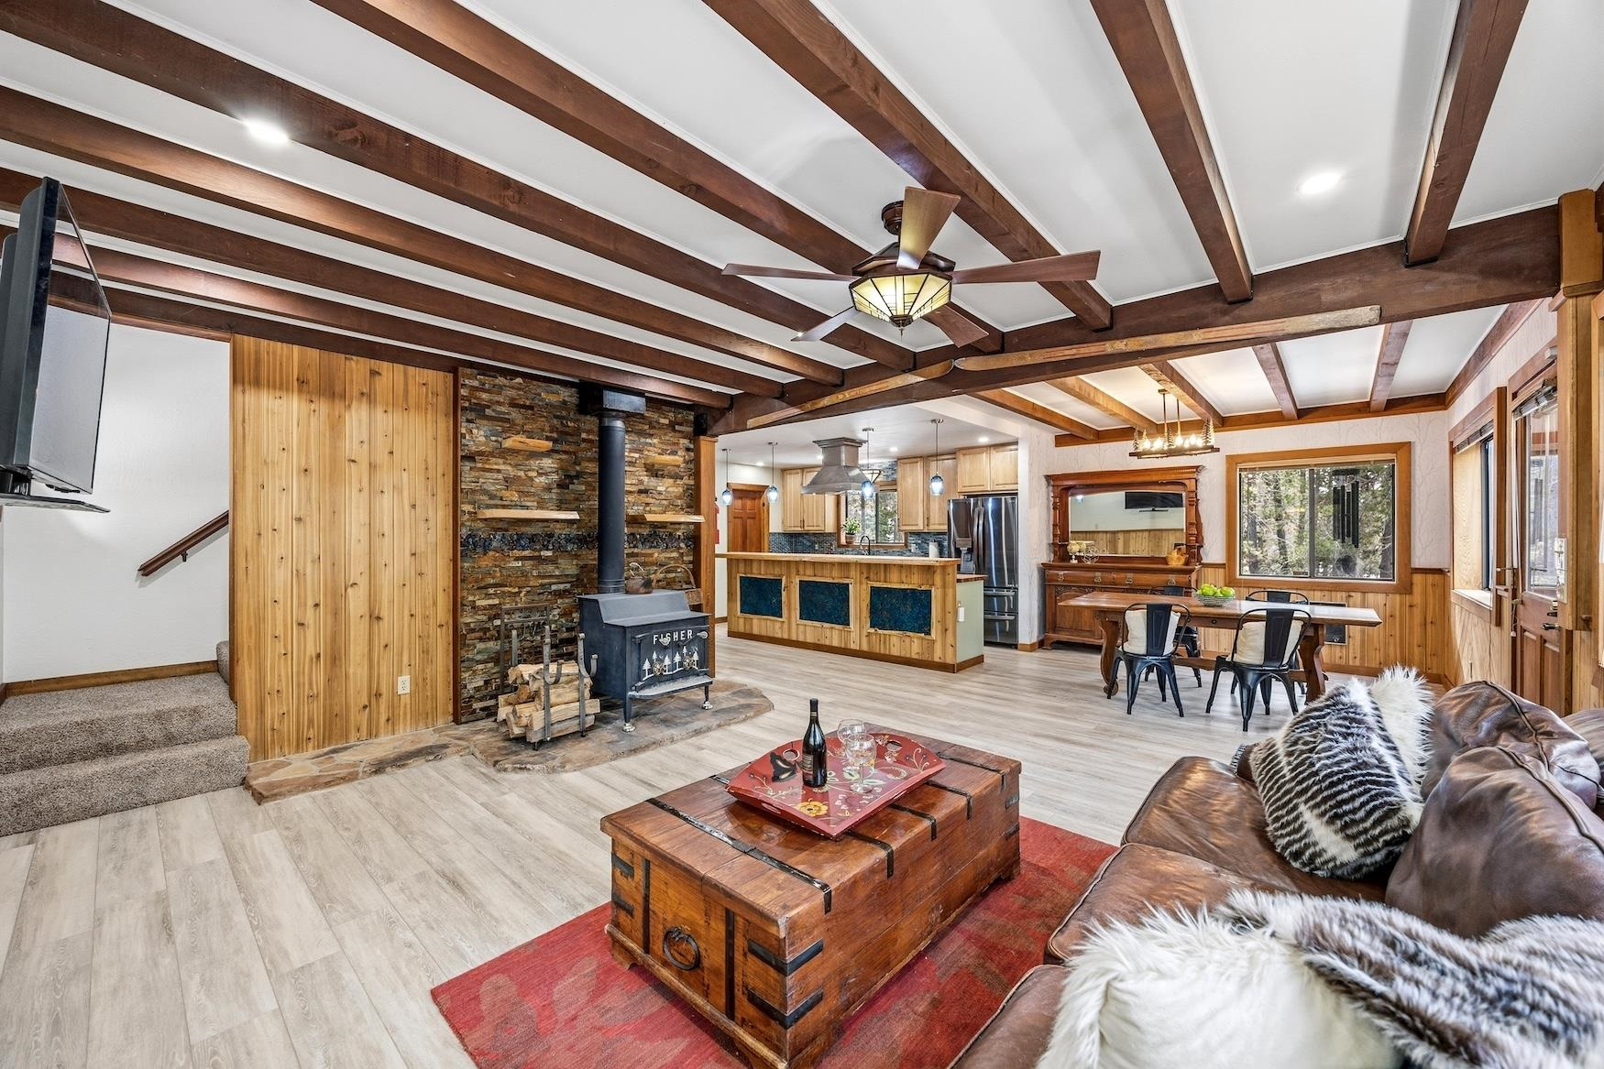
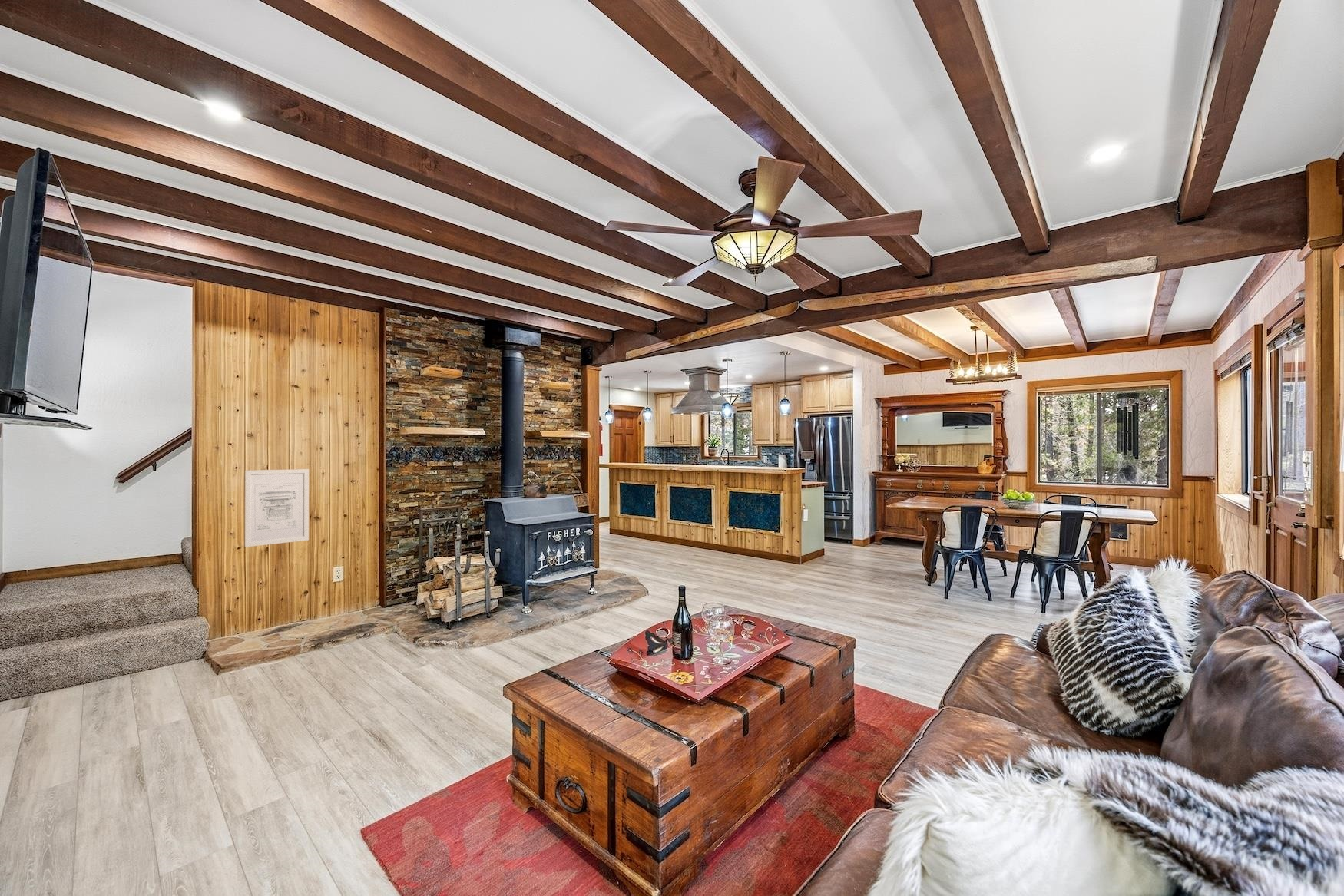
+ wall art (278, 506)
